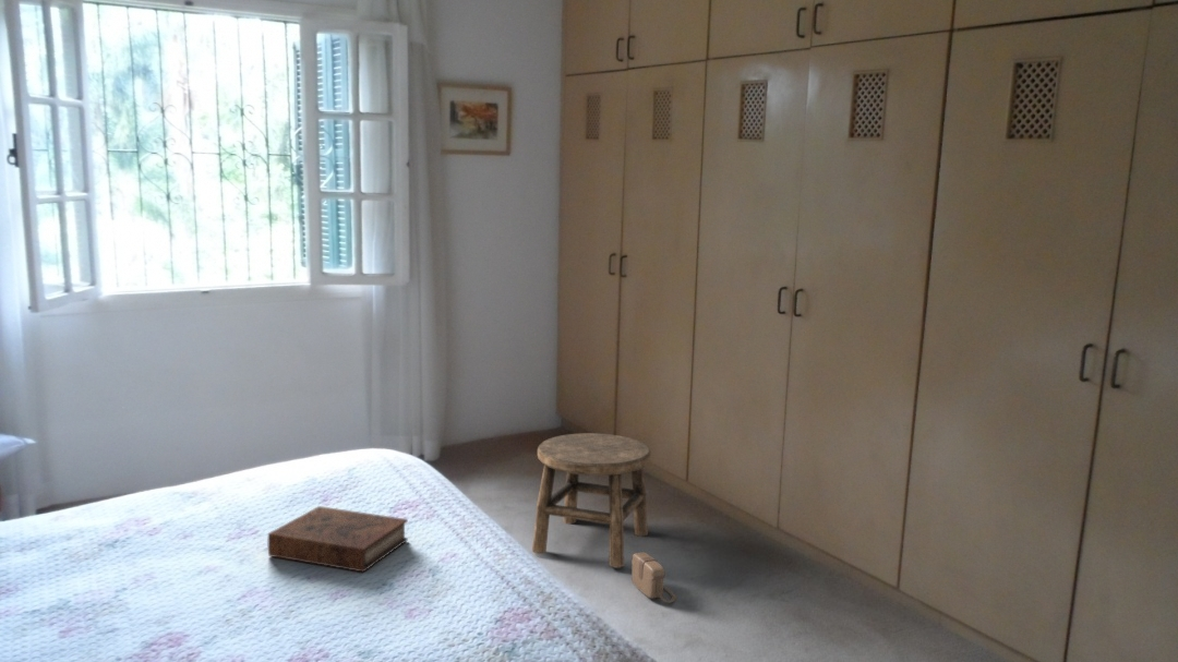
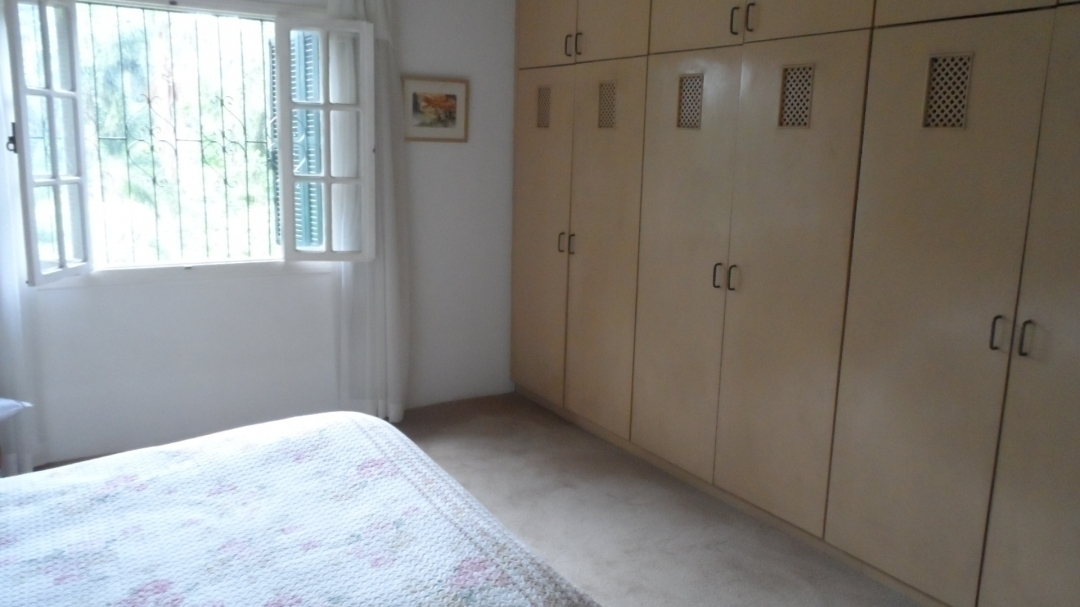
- saddlebag (652, 573)
- stool (592, 493)
- book (339, 537)
